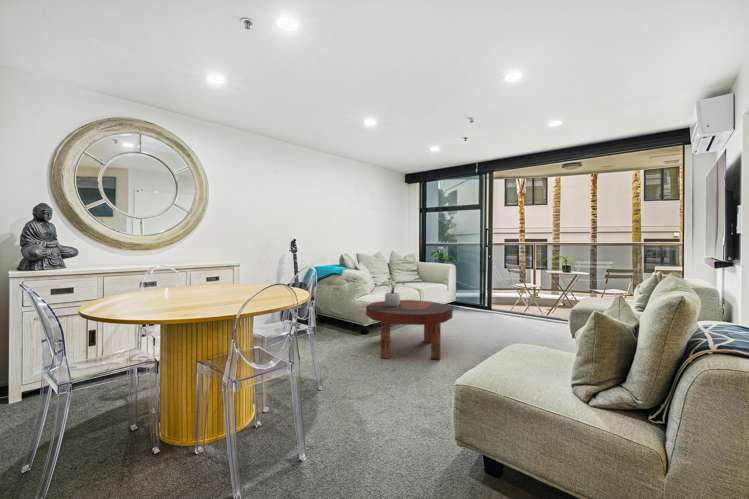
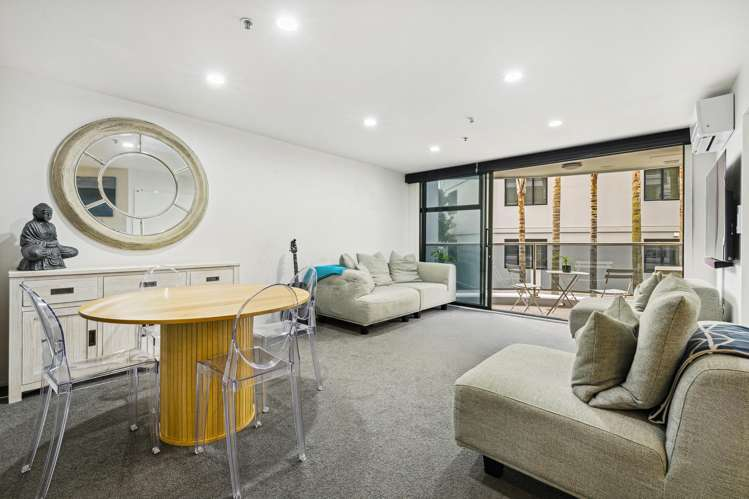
- coffee table (408, 324)
- potted plant (393, 291)
